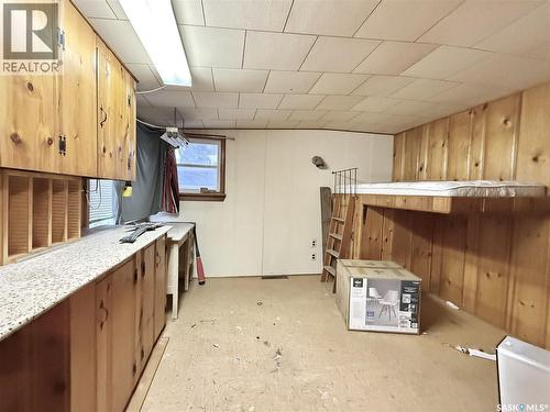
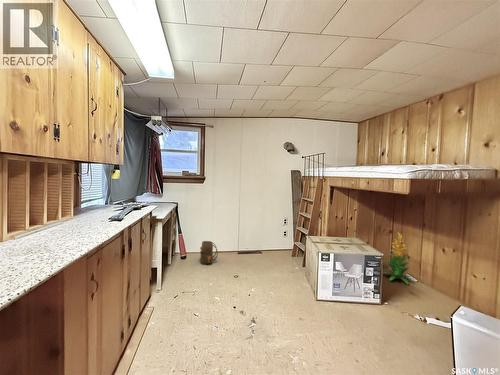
+ backpack (208, 252)
+ indoor plant (399, 255)
